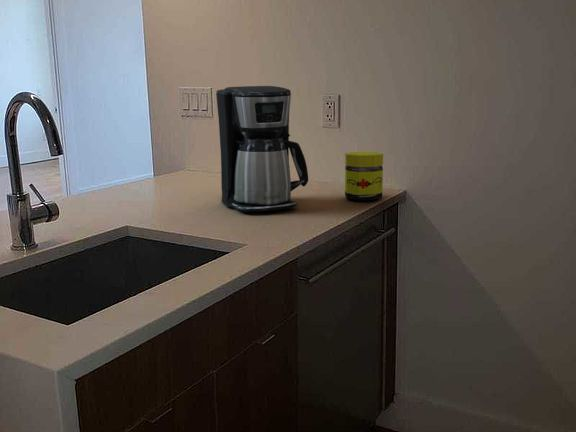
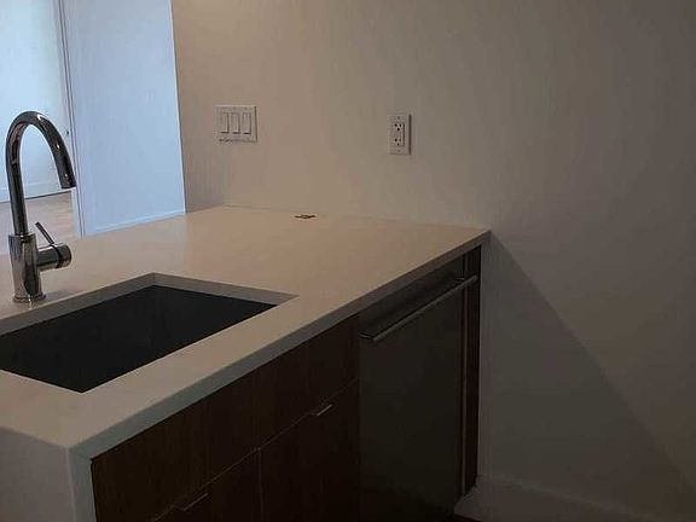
- jar (363, 175)
- coffee maker (262, 145)
